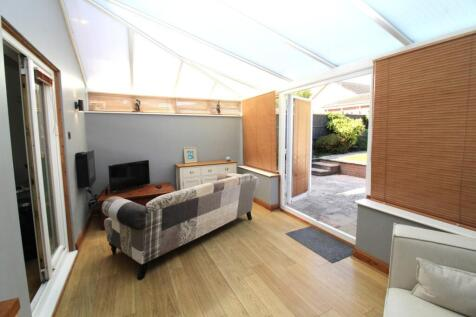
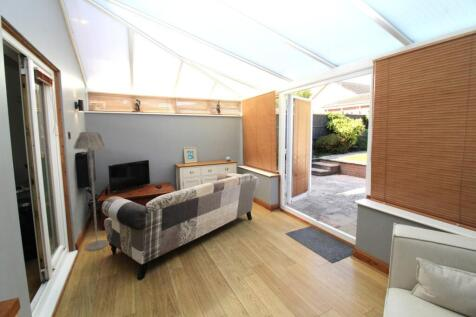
+ floor lamp (93, 190)
